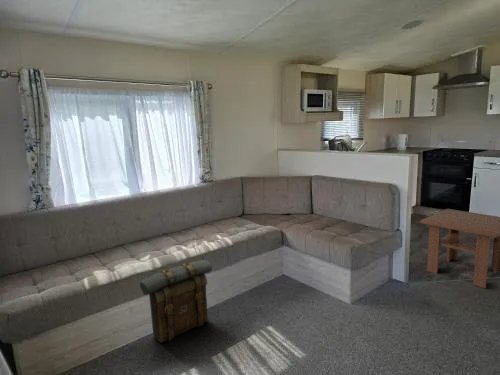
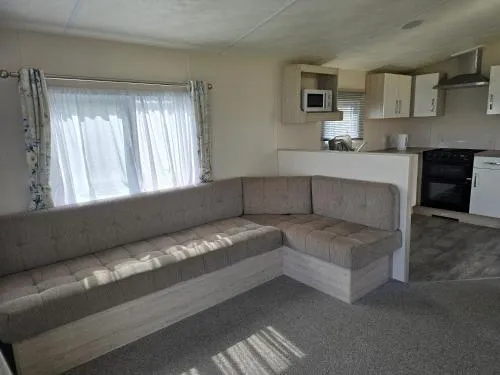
- backpack (179, 298)
- coffee table (466, 246)
